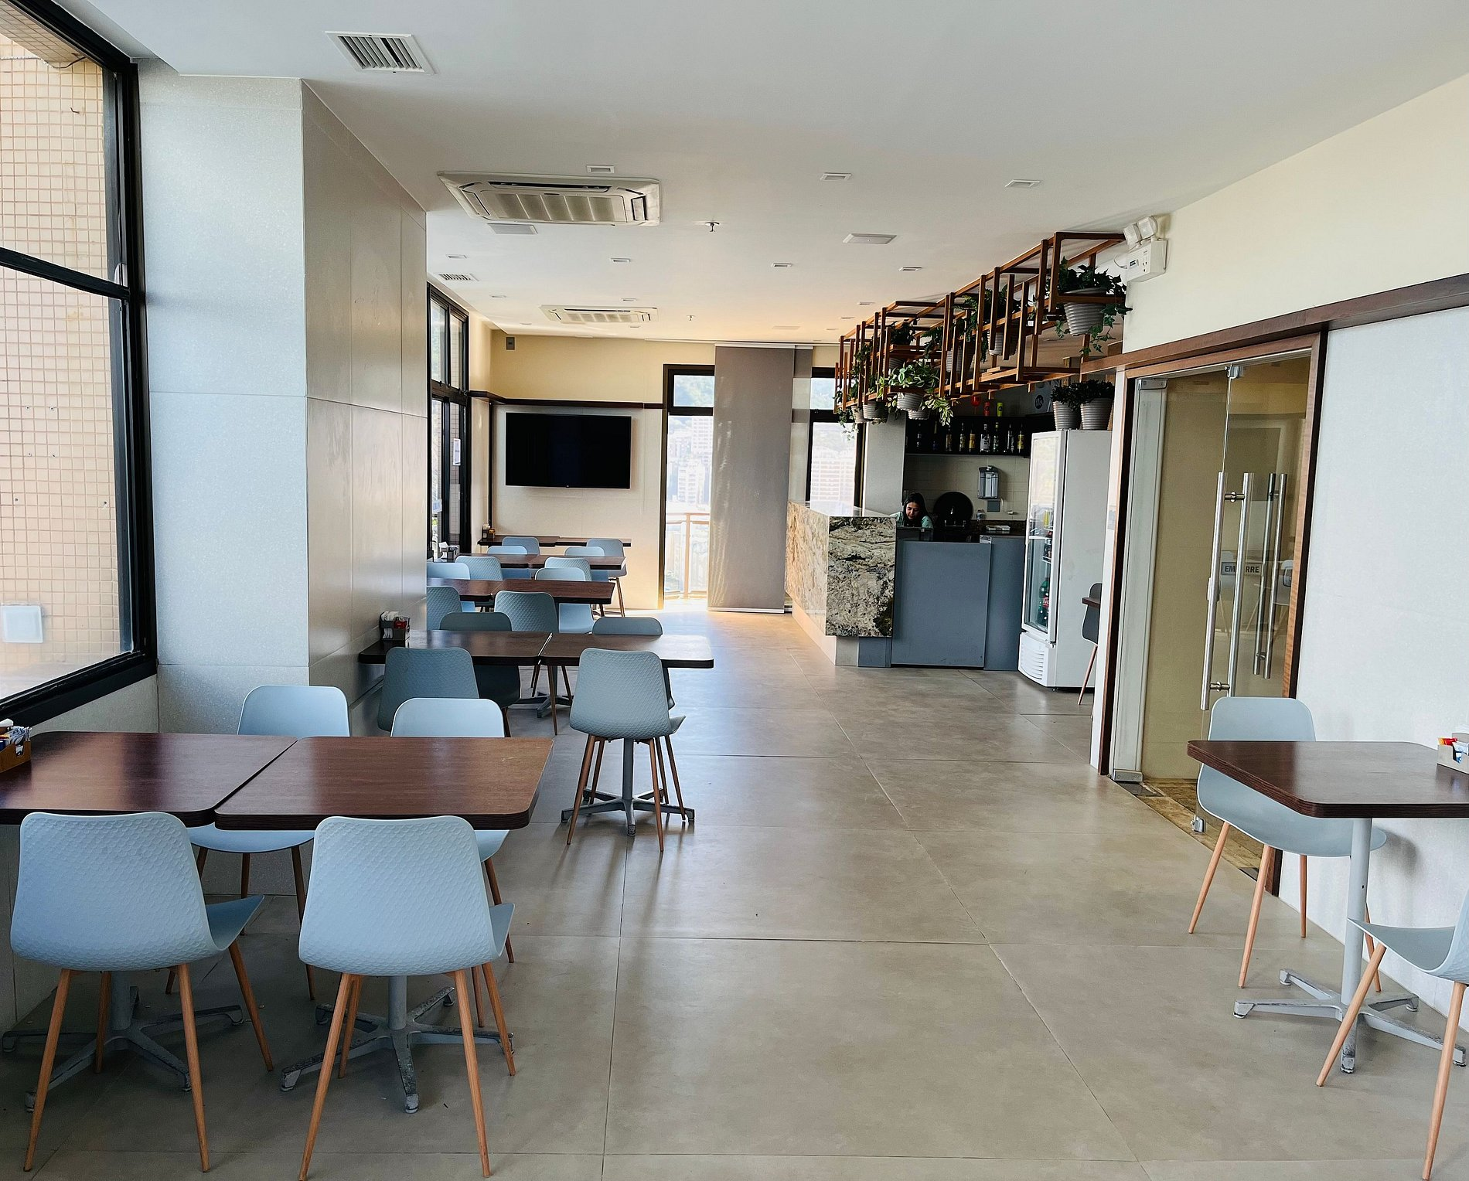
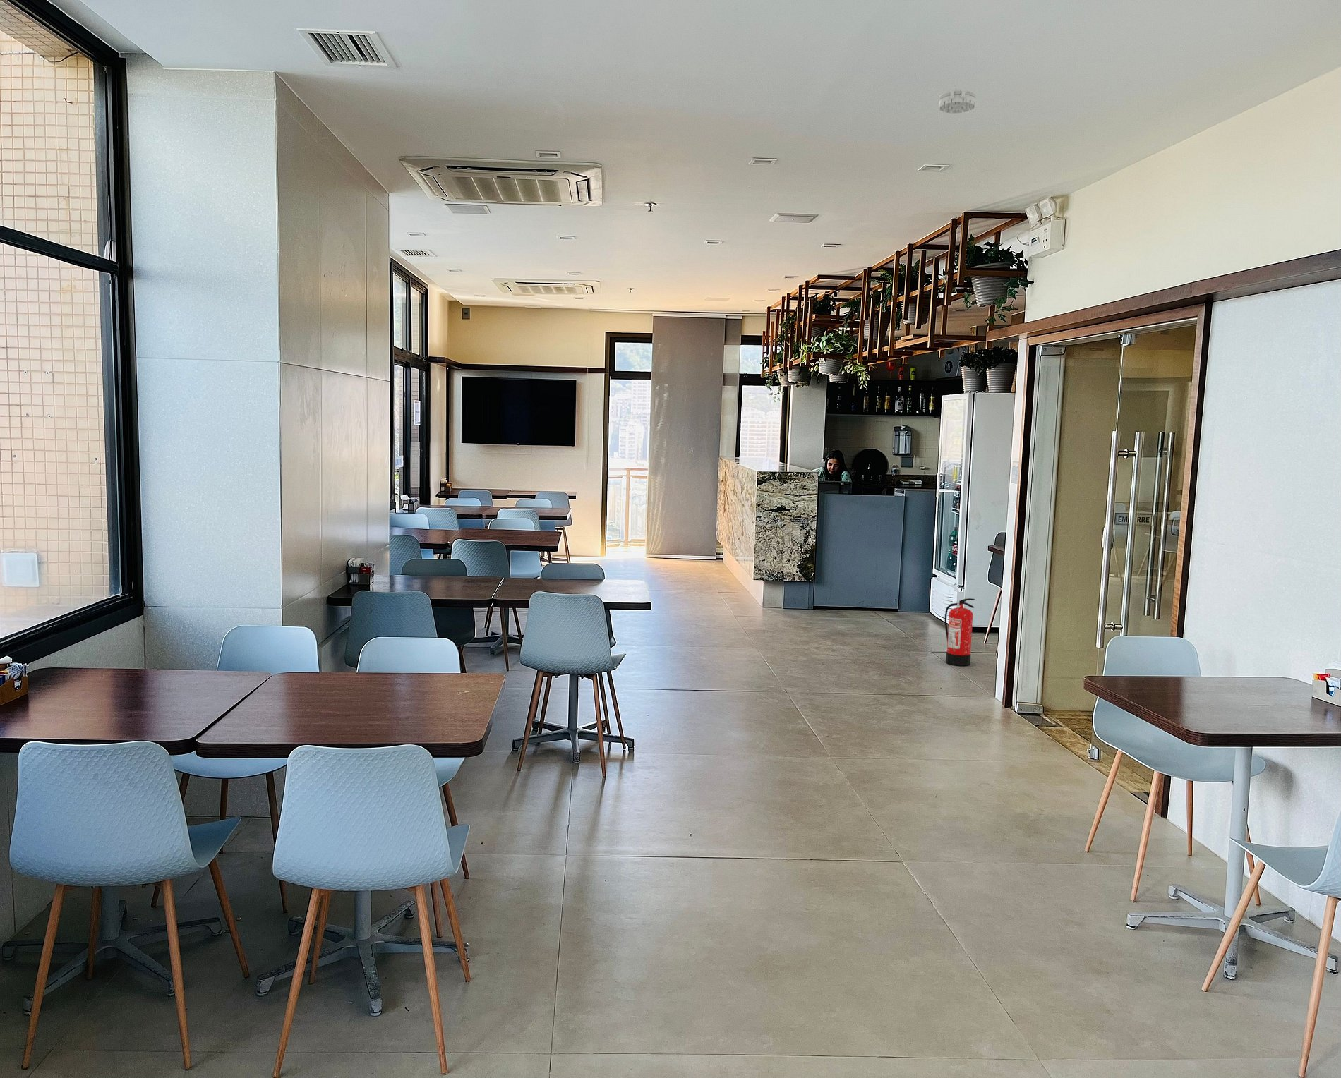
+ smoke detector (957, 100)
+ fire extinguisher (958, 629)
